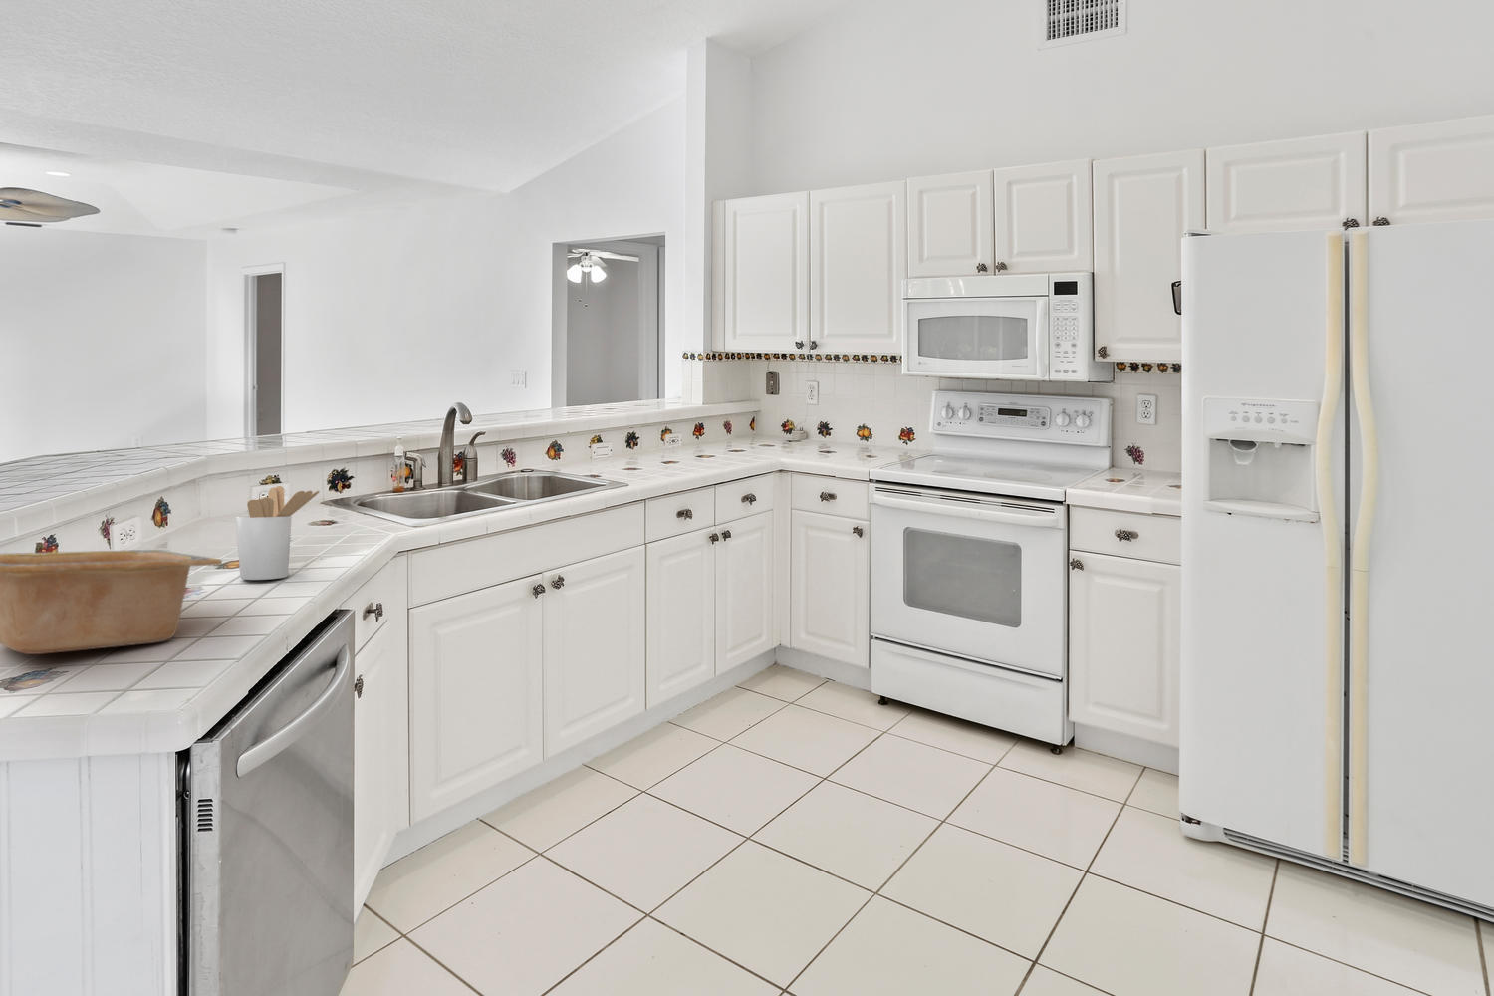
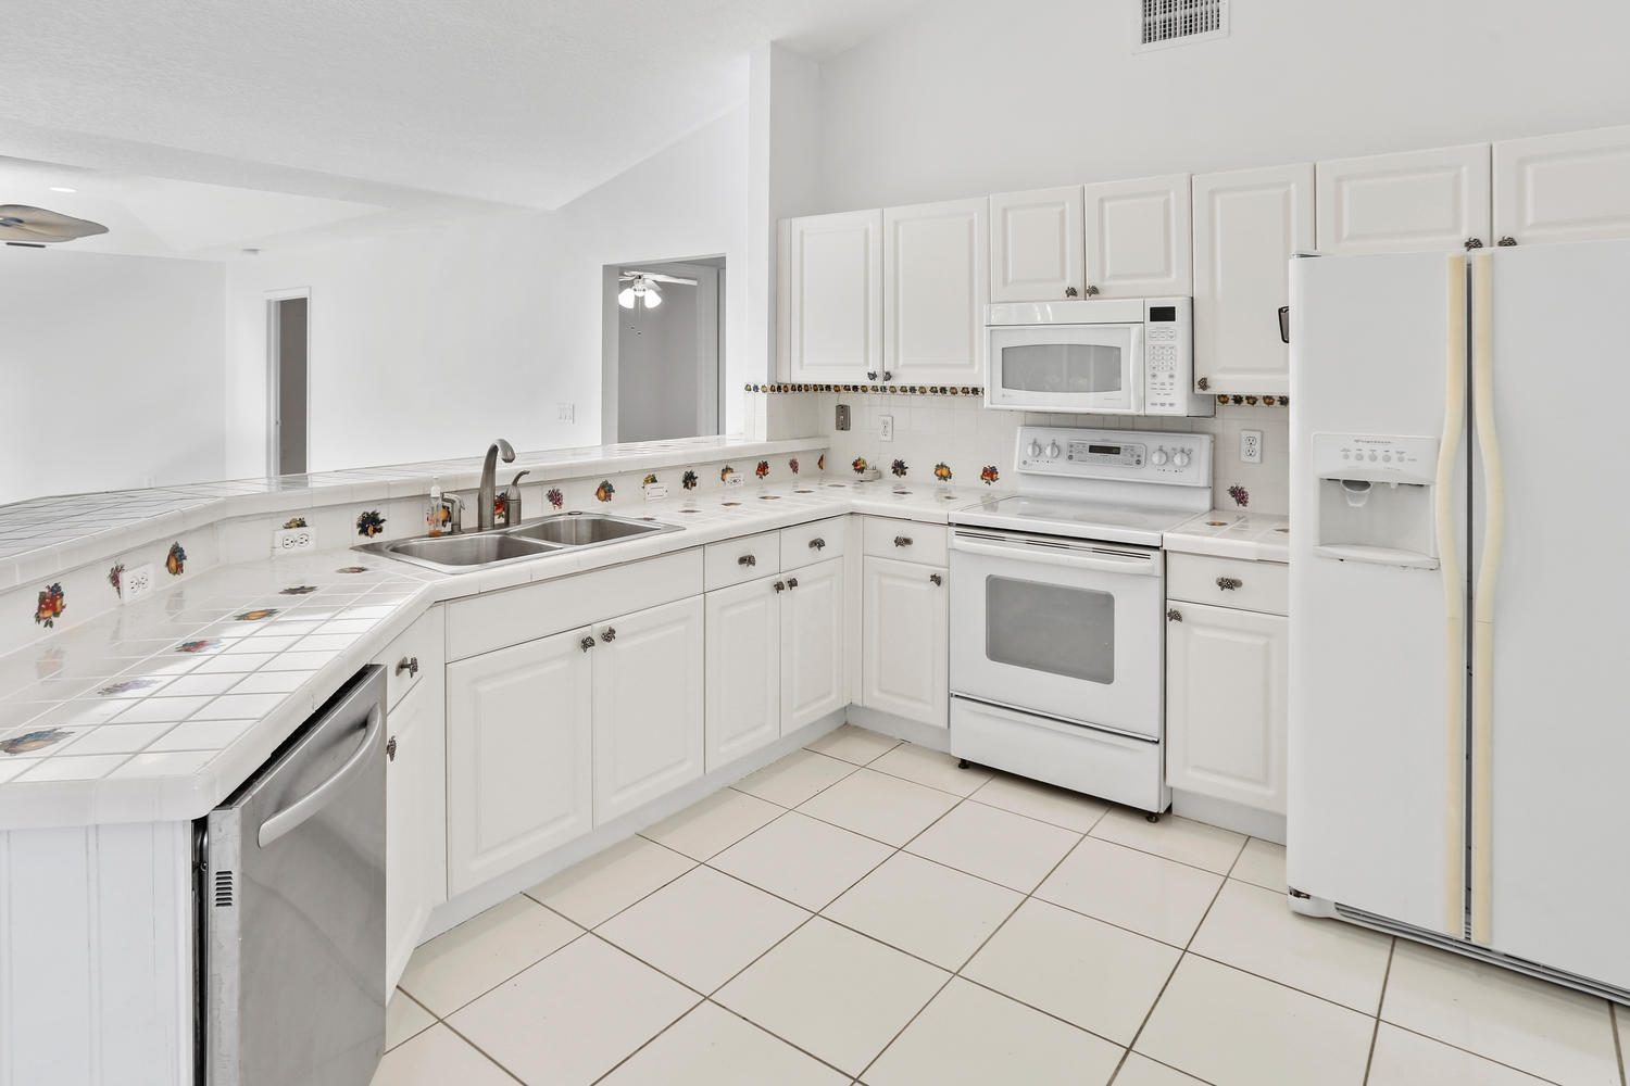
- serving bowl (87, 598)
- utensil holder (277, 531)
